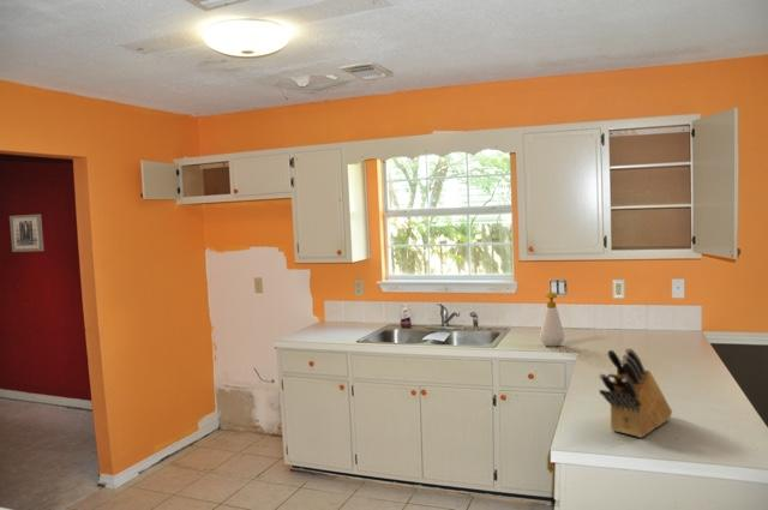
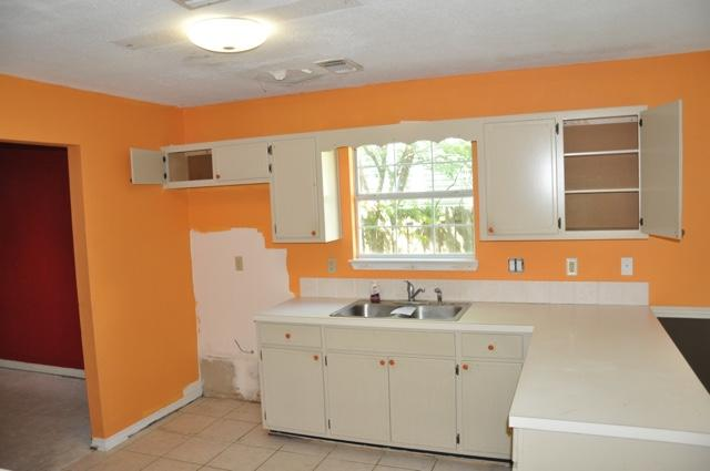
- wall art (26, 233)
- knife block (635, 385)
- soap bottle (551, 319)
